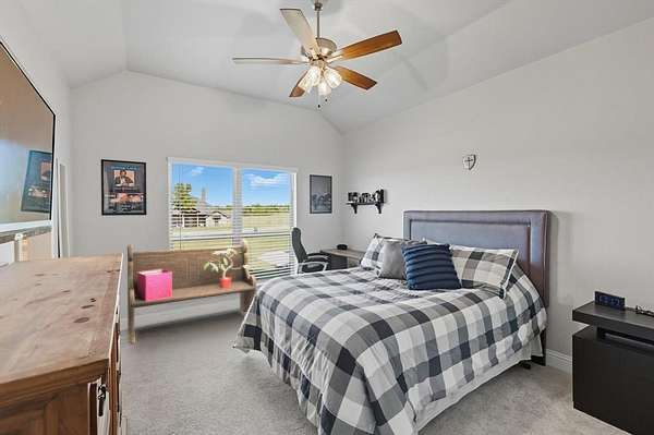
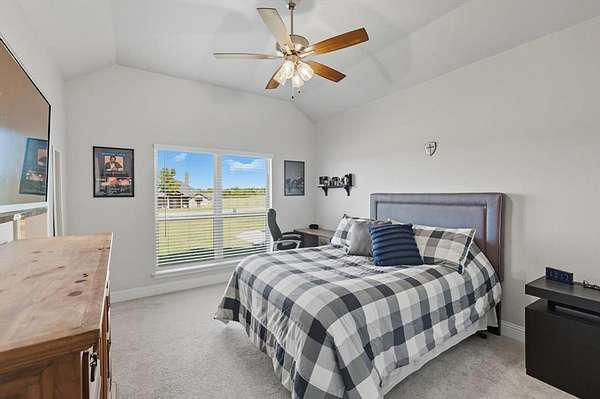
- bench (195, 282)
- potted plant (227, 267)
- storage bin (155, 283)
